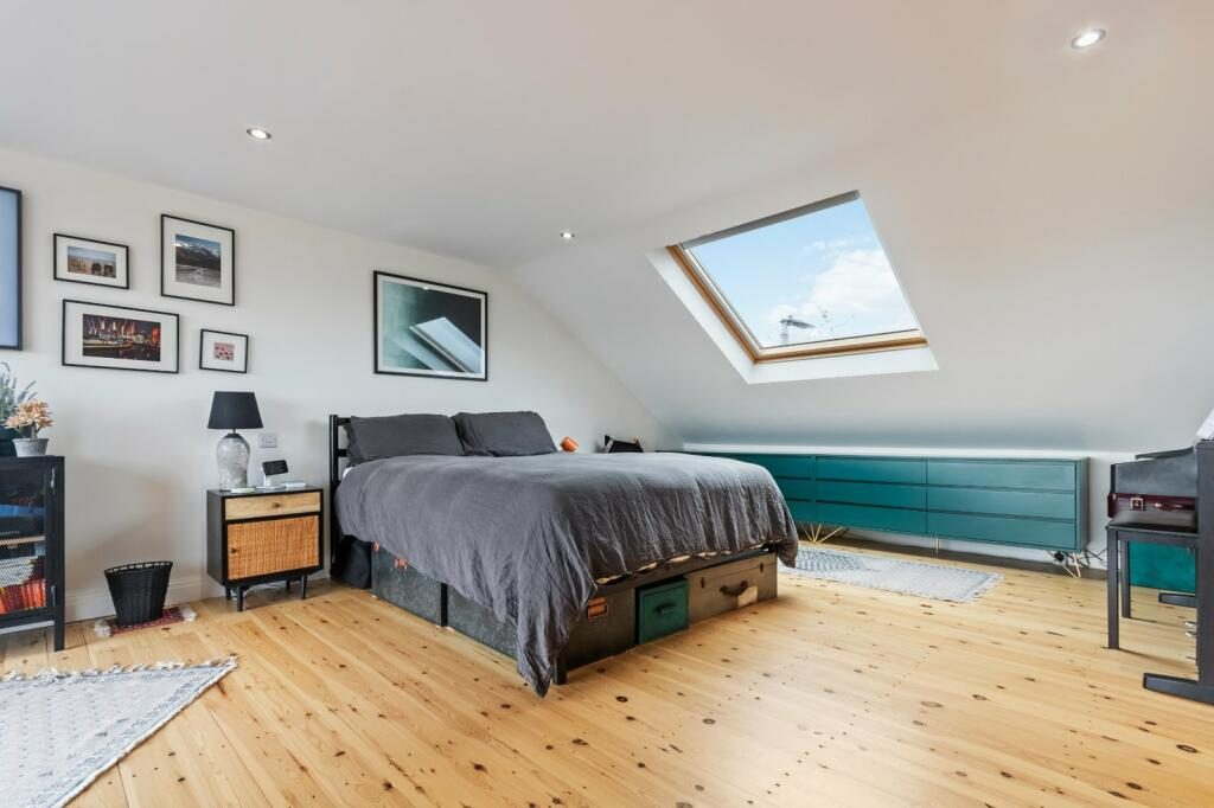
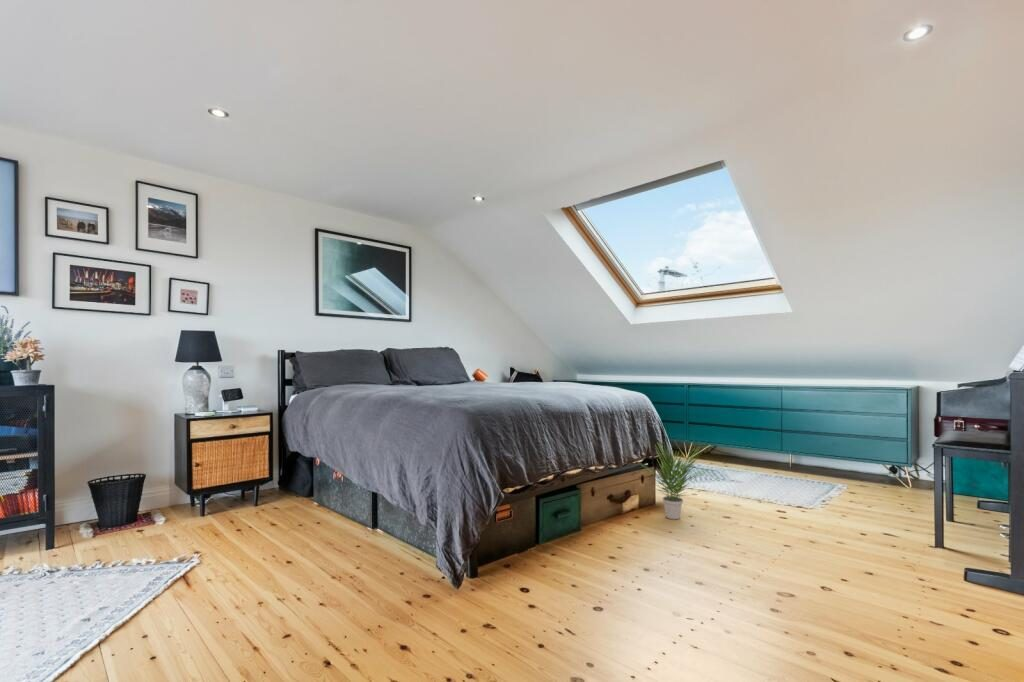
+ potted plant (673, 481)
